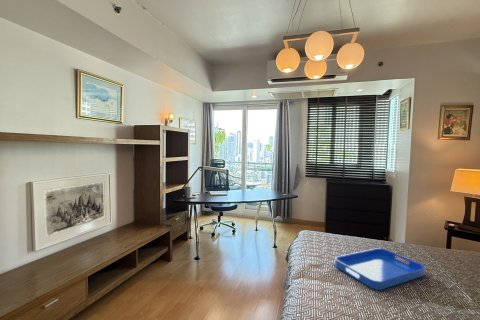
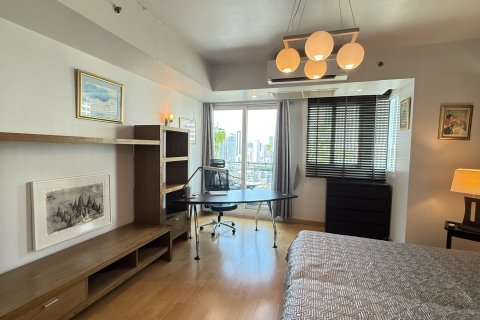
- serving tray (378, 266)
